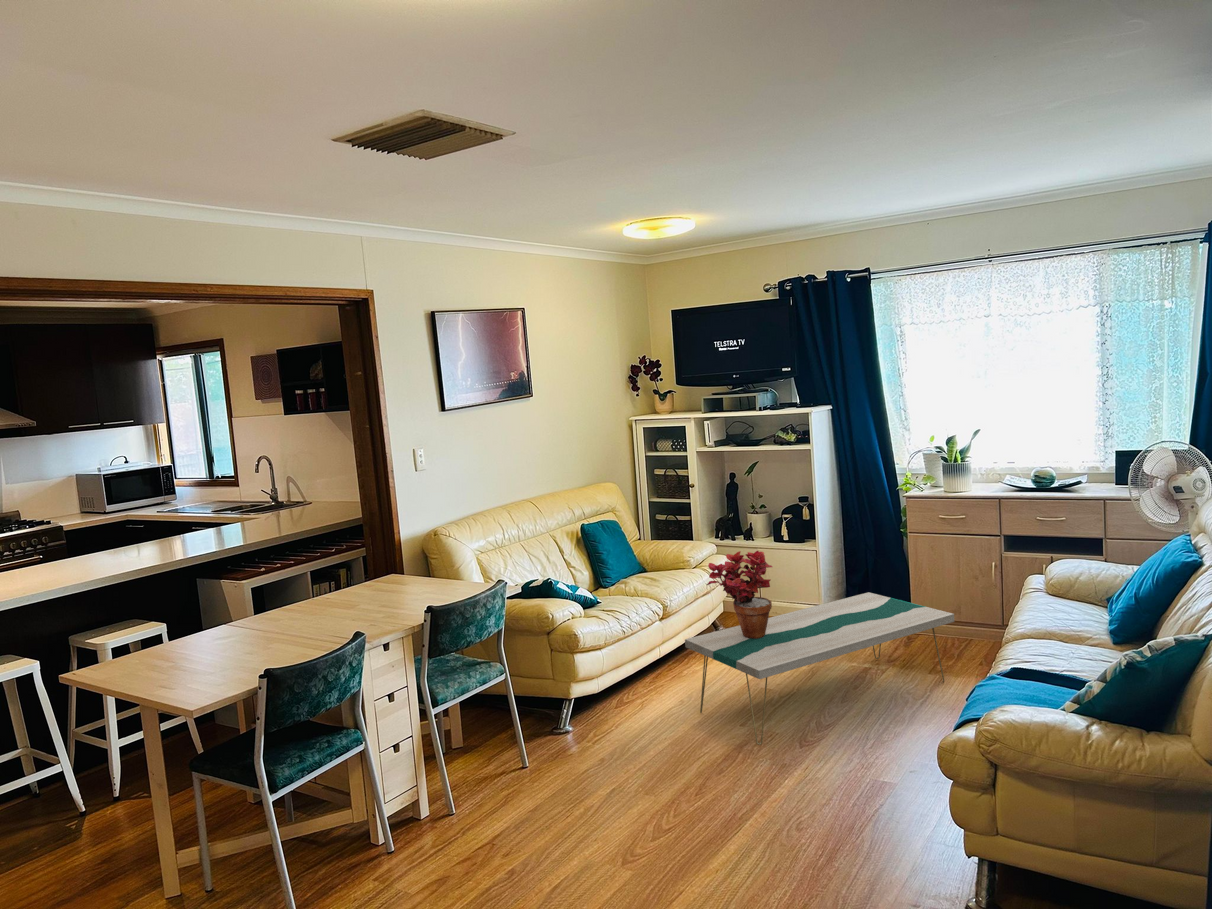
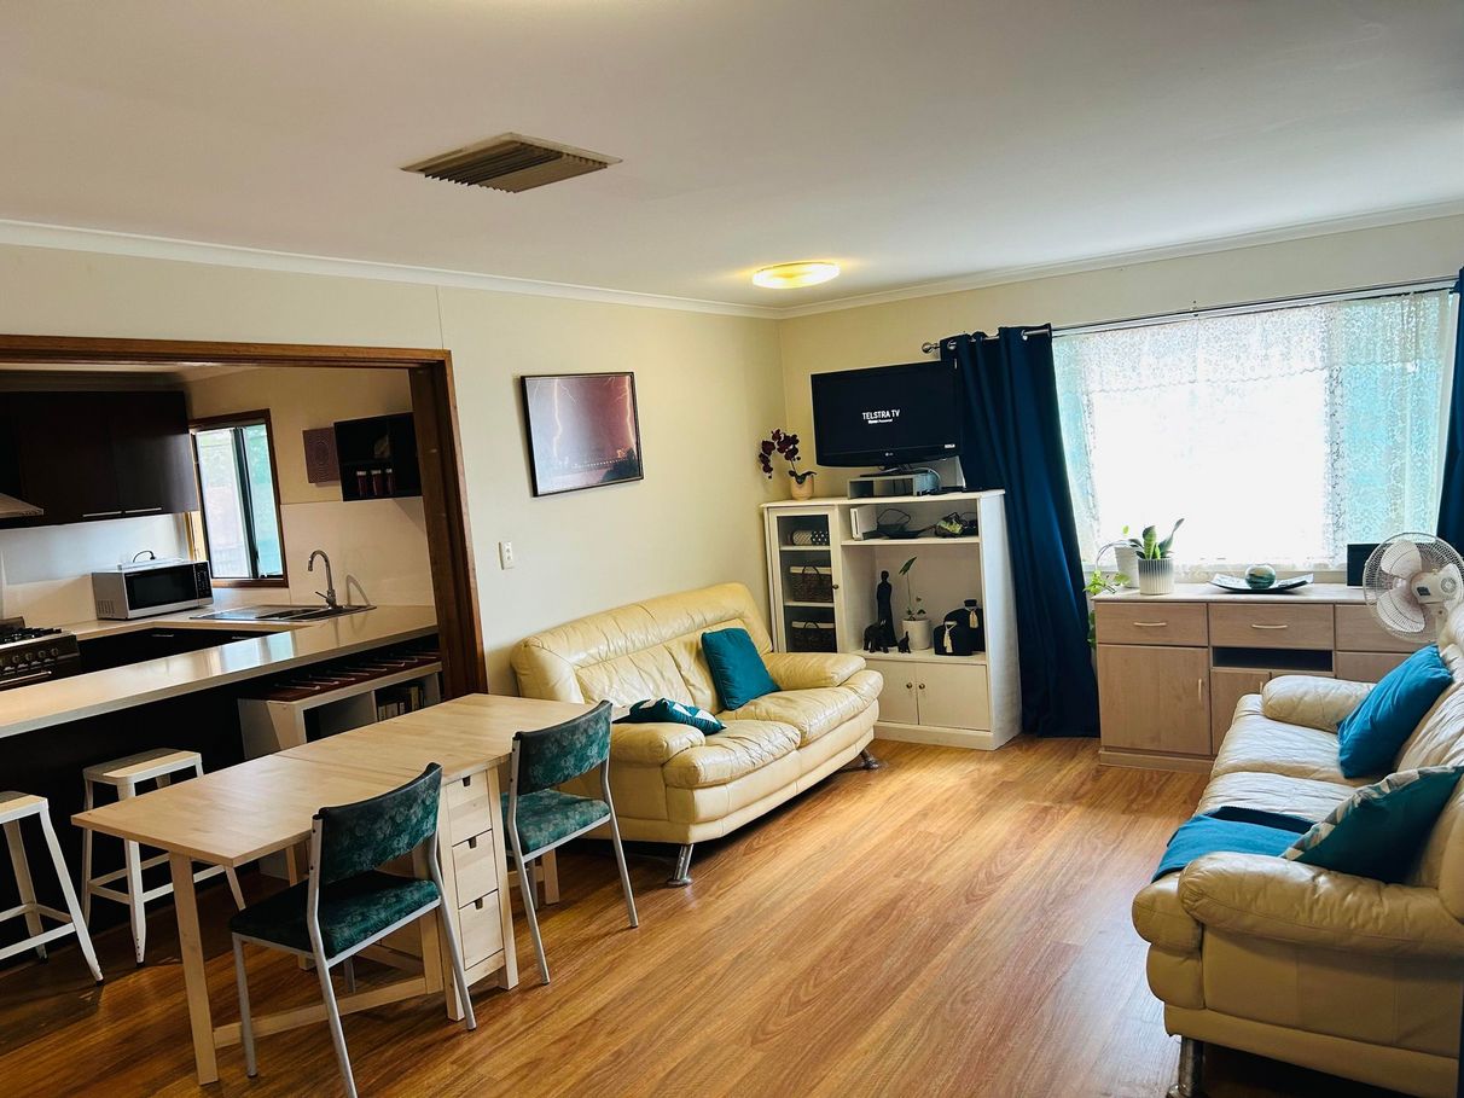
- coffee table (822, 660)
- potted plant (745, 594)
